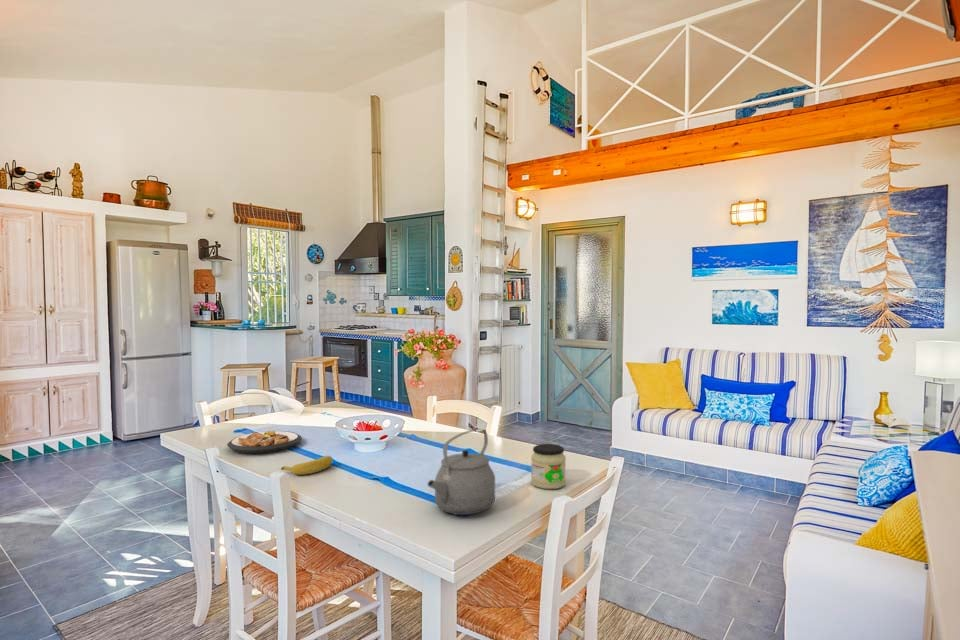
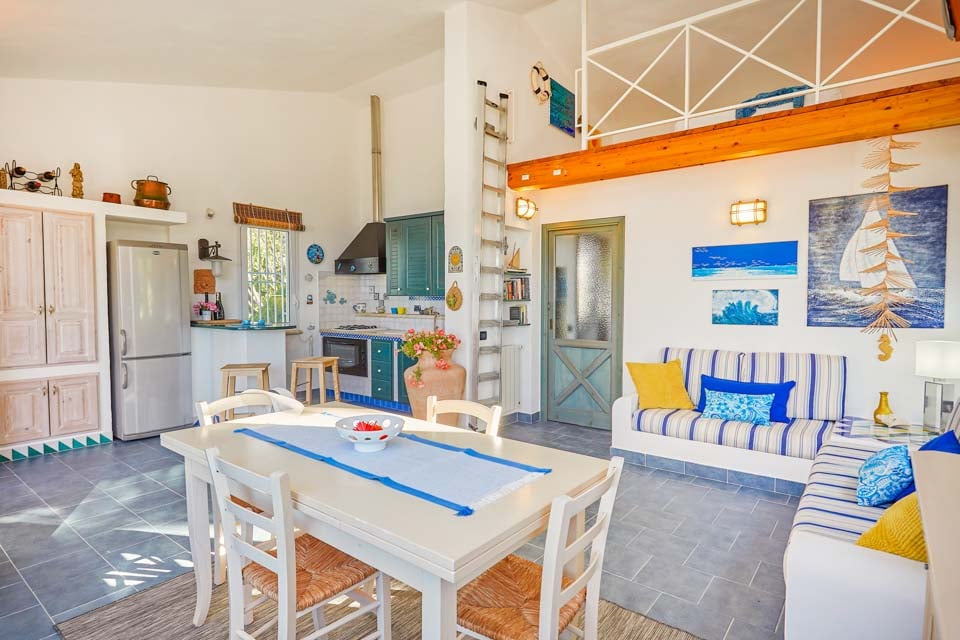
- tea kettle (459, 472)
- jar (548, 465)
- plate (265, 438)
- banana (311, 464)
